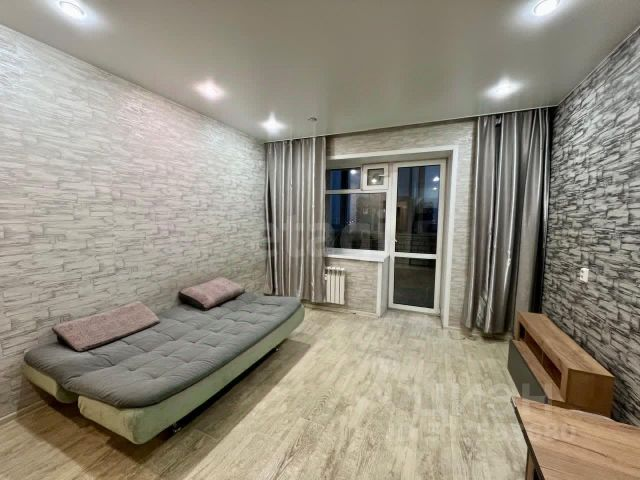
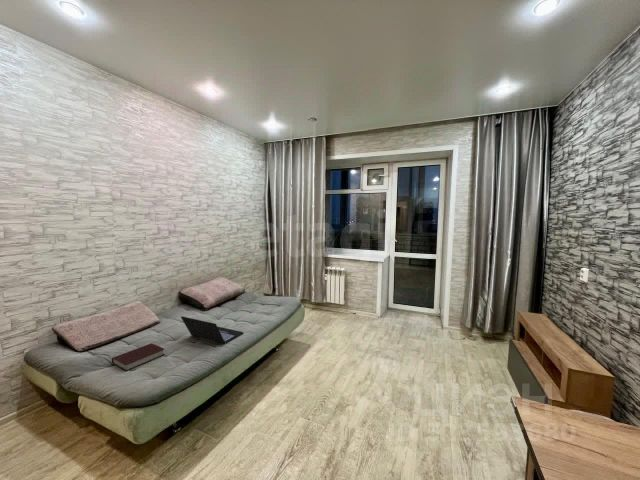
+ laptop (213, 325)
+ book (139, 355)
